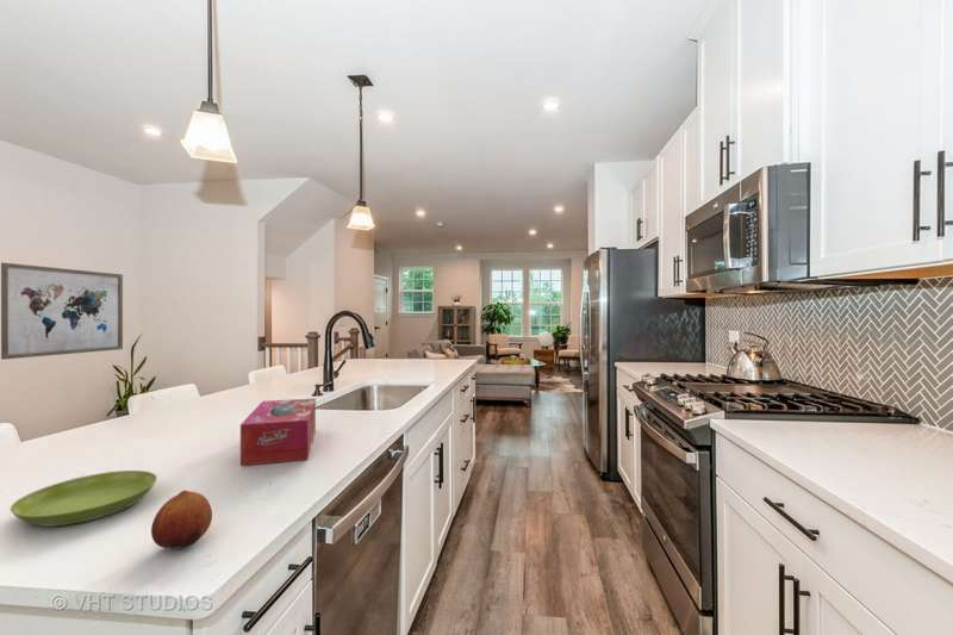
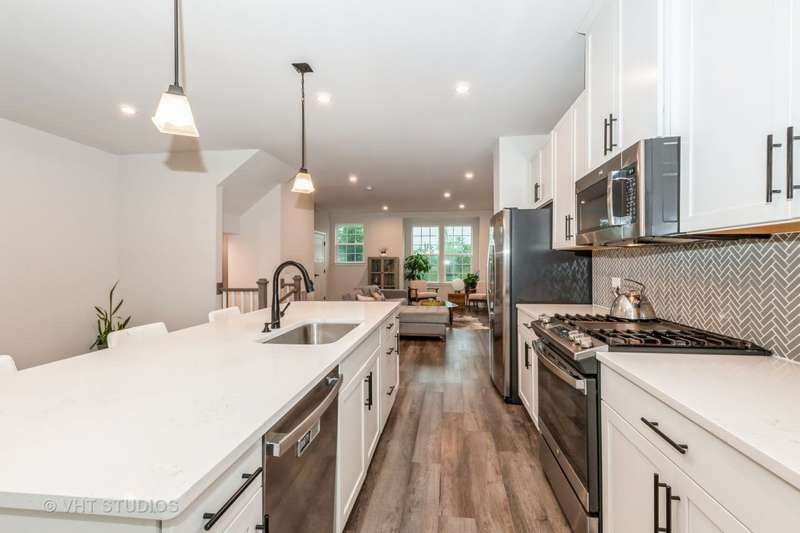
- tissue box (282, 427)
- wall art (69, 311)
- saucer (89, 498)
- fruit (182, 518)
